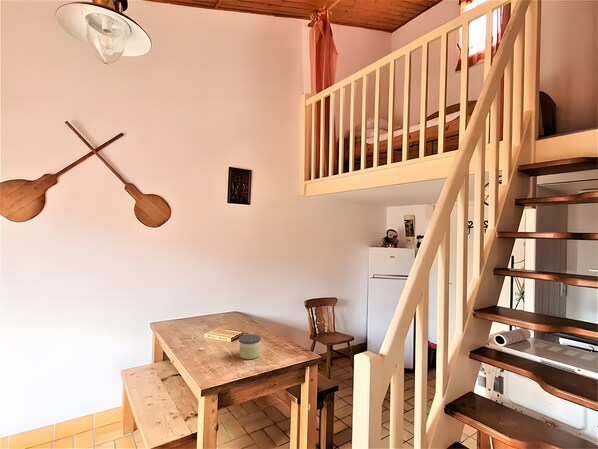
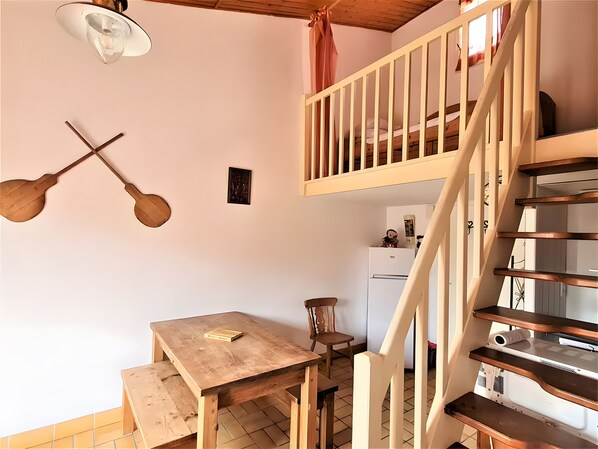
- candle (249, 346)
